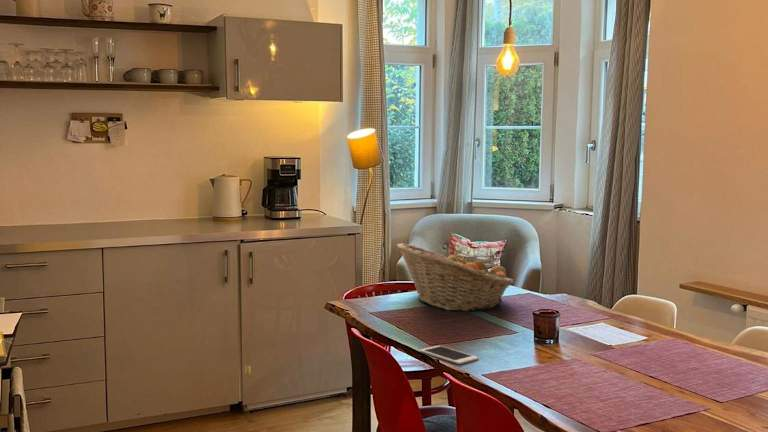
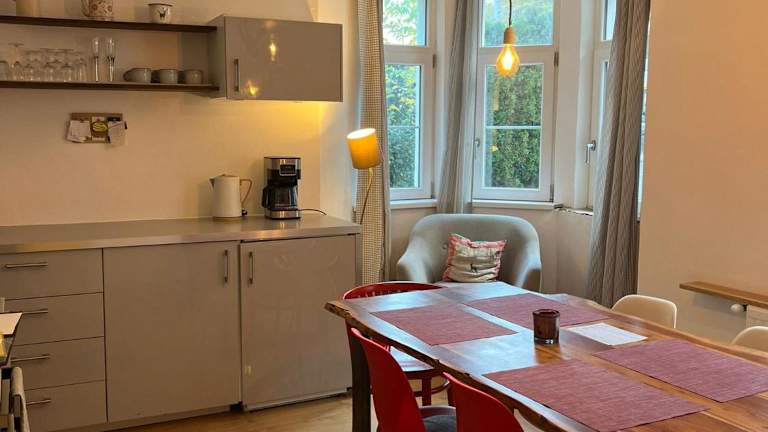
- cell phone (448, 354)
- fruit basket (453, 273)
